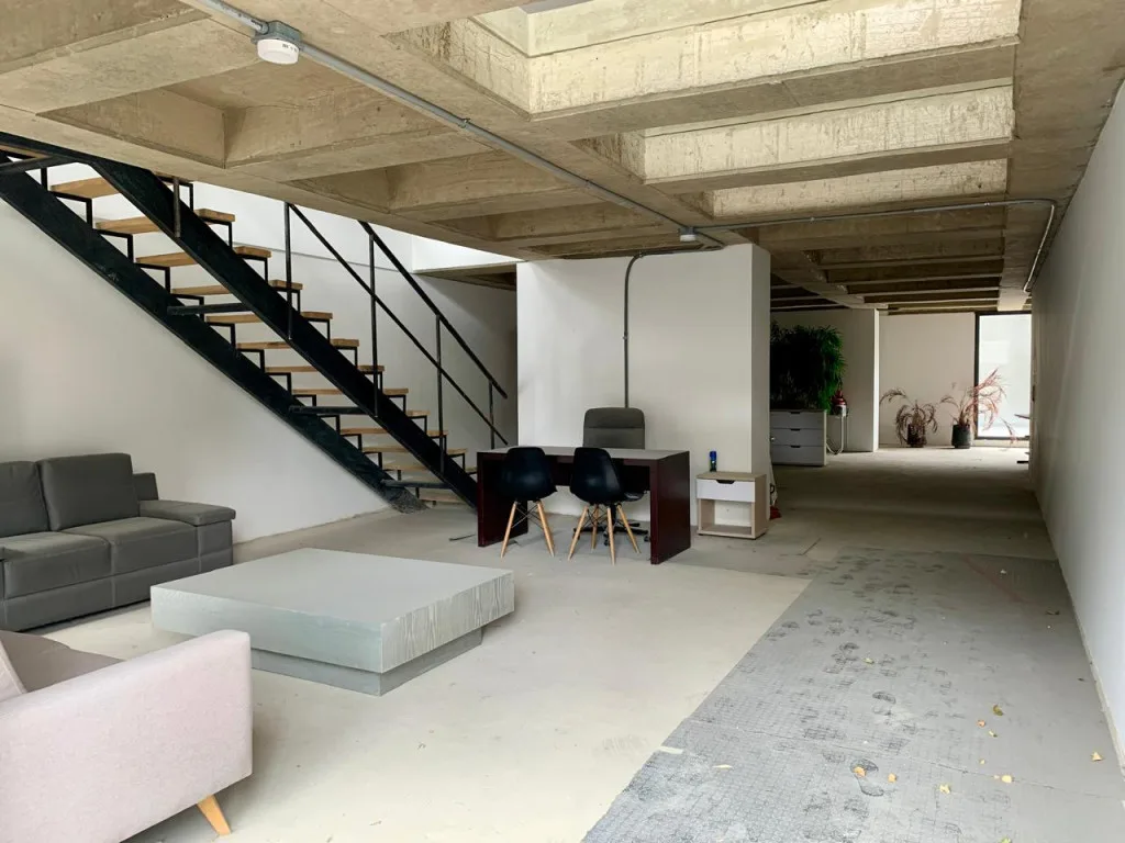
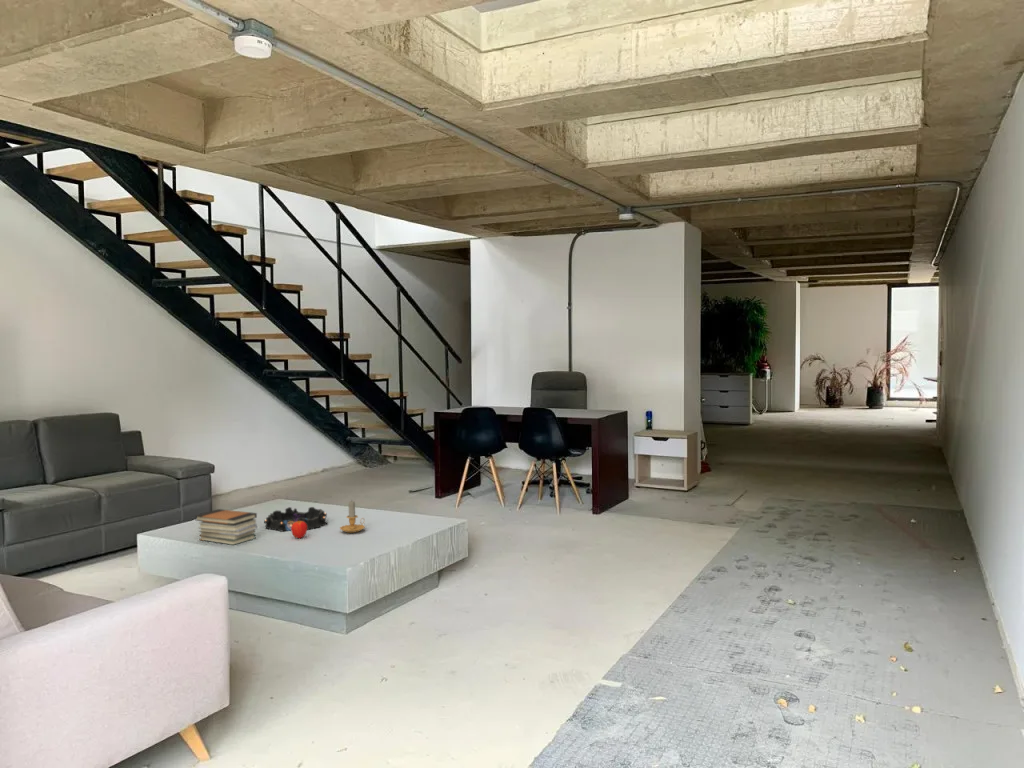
+ apple (299, 528)
+ book stack (227, 526)
+ decorative bowl (297, 517)
+ candle (354, 514)
